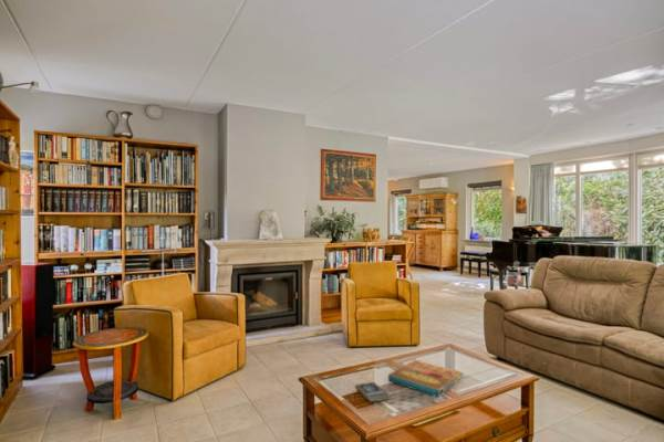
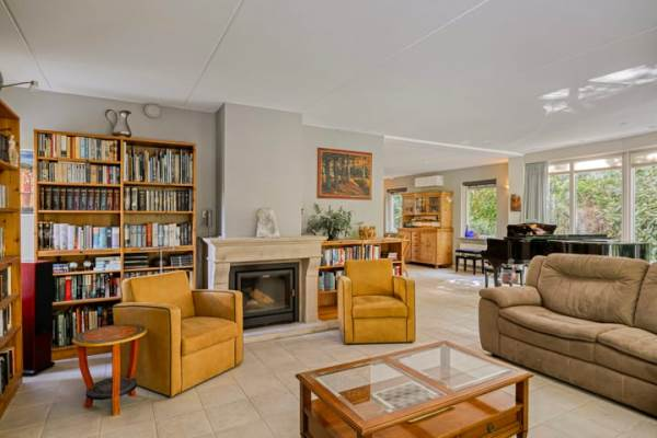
- pizza box (425, 376)
- book (372, 391)
